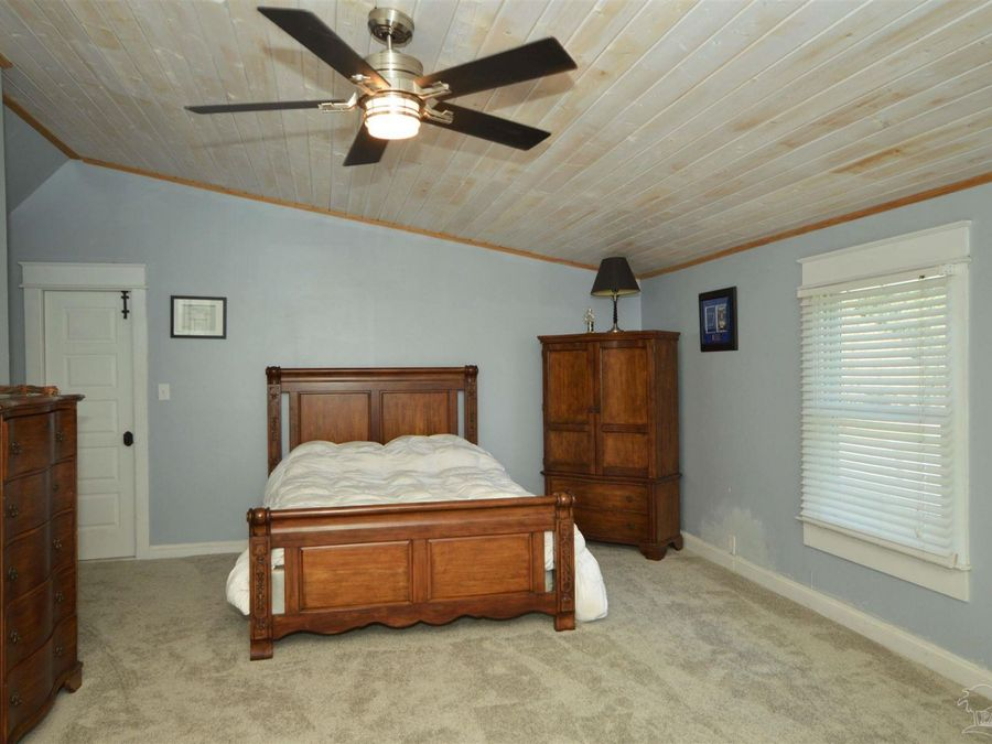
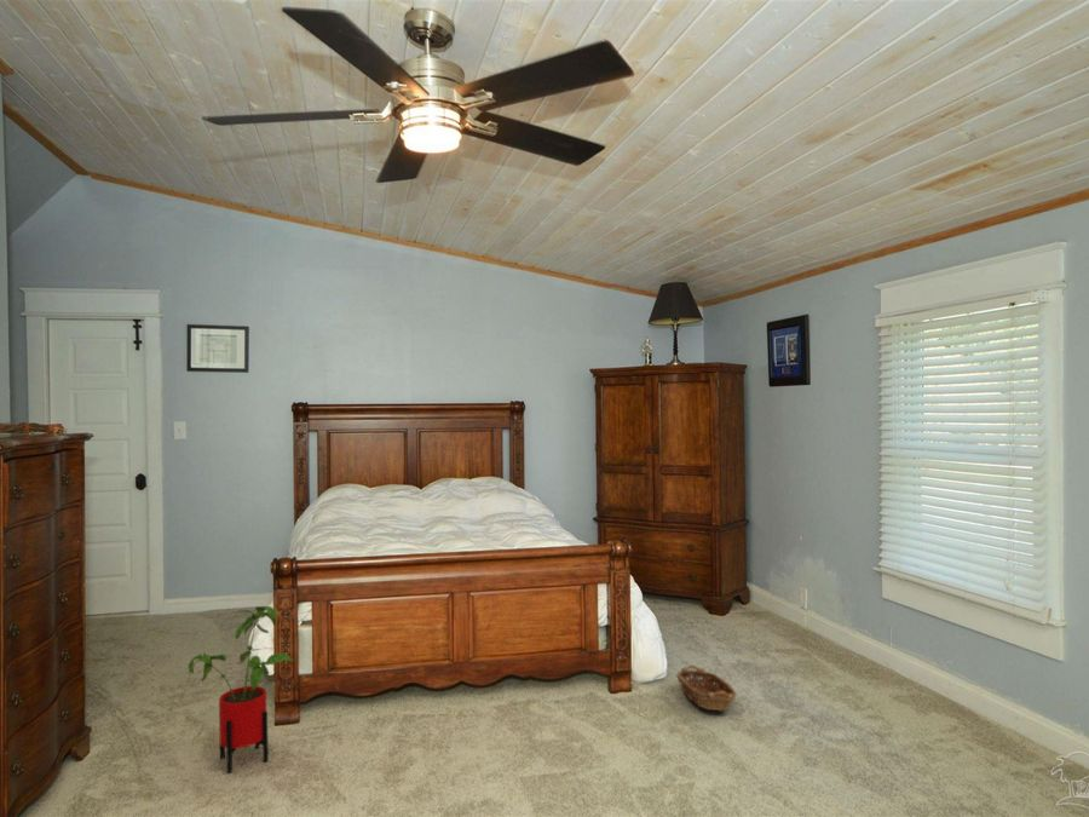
+ basket (705, 684)
+ house plant (250, 684)
